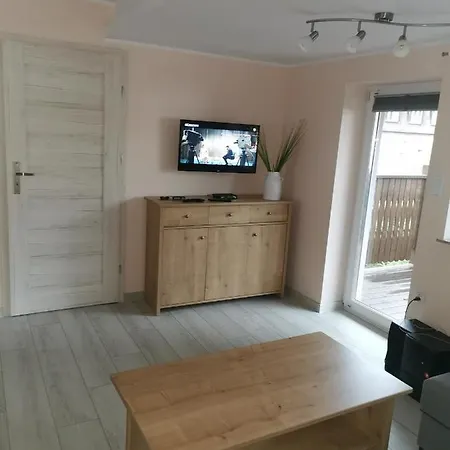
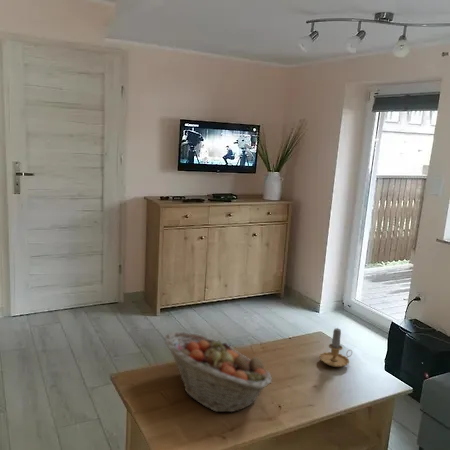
+ candle (338, 345)
+ fruit basket (216, 365)
